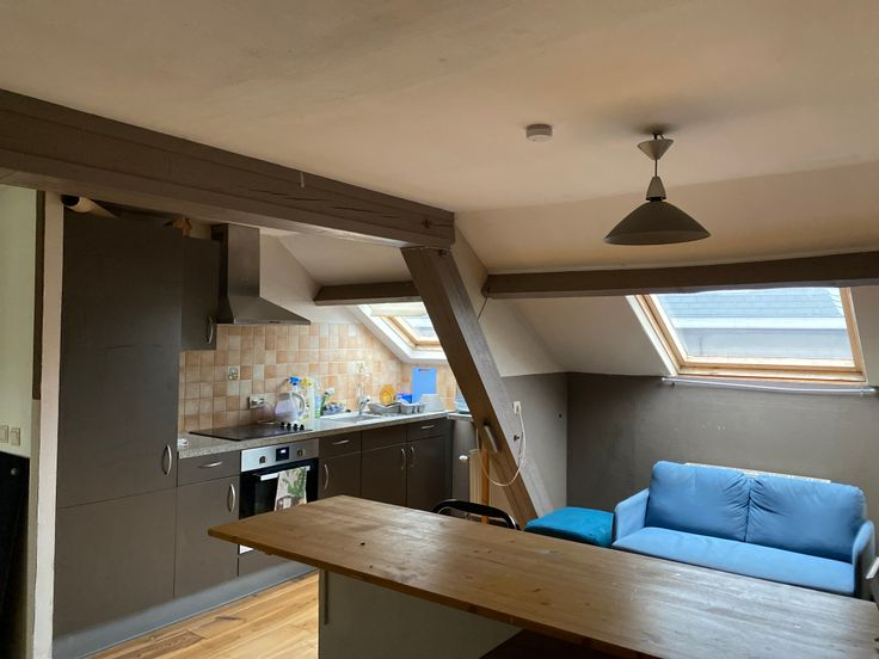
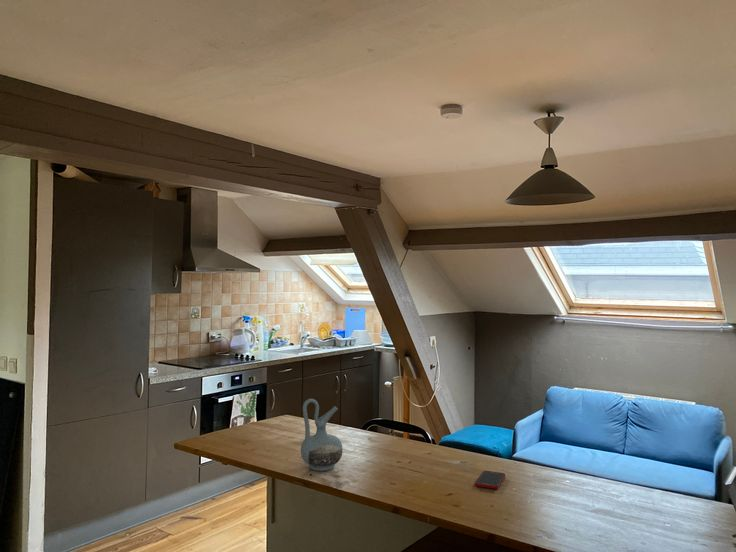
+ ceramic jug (321, 432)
+ cell phone (490, 479)
